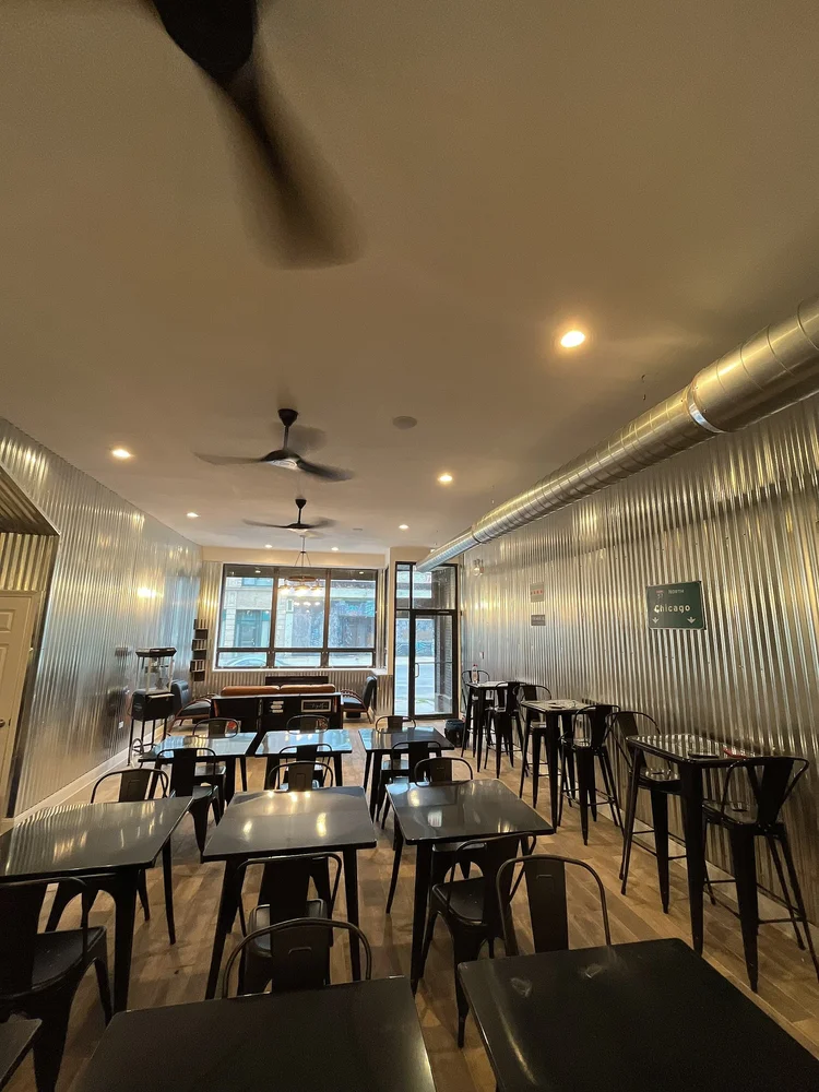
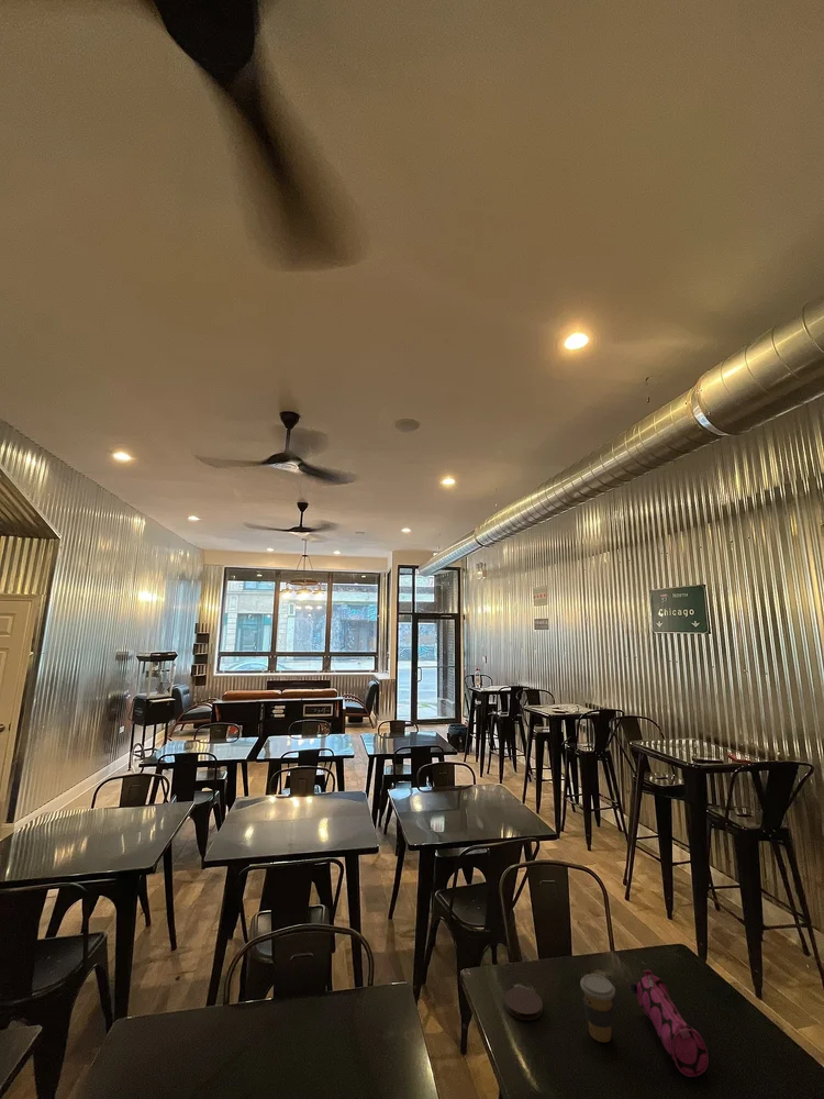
+ coaster (523, 1002)
+ coffee cup (599, 1008)
+ pencil case (668, 1019)
